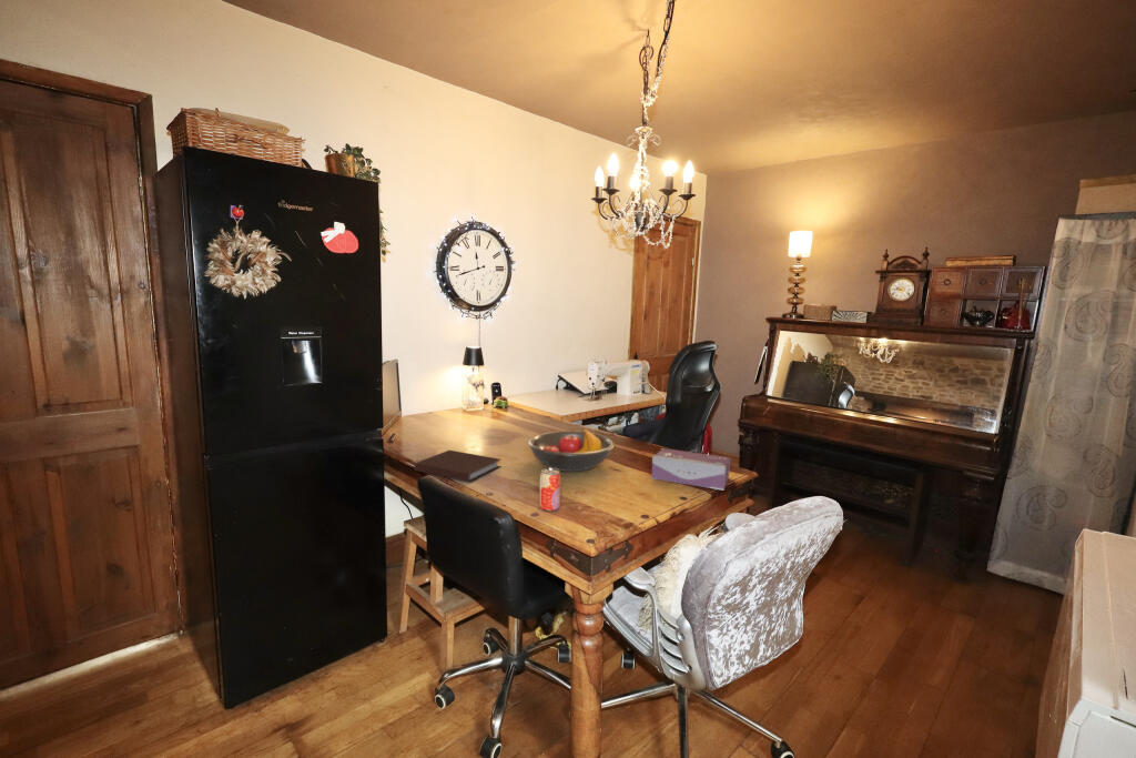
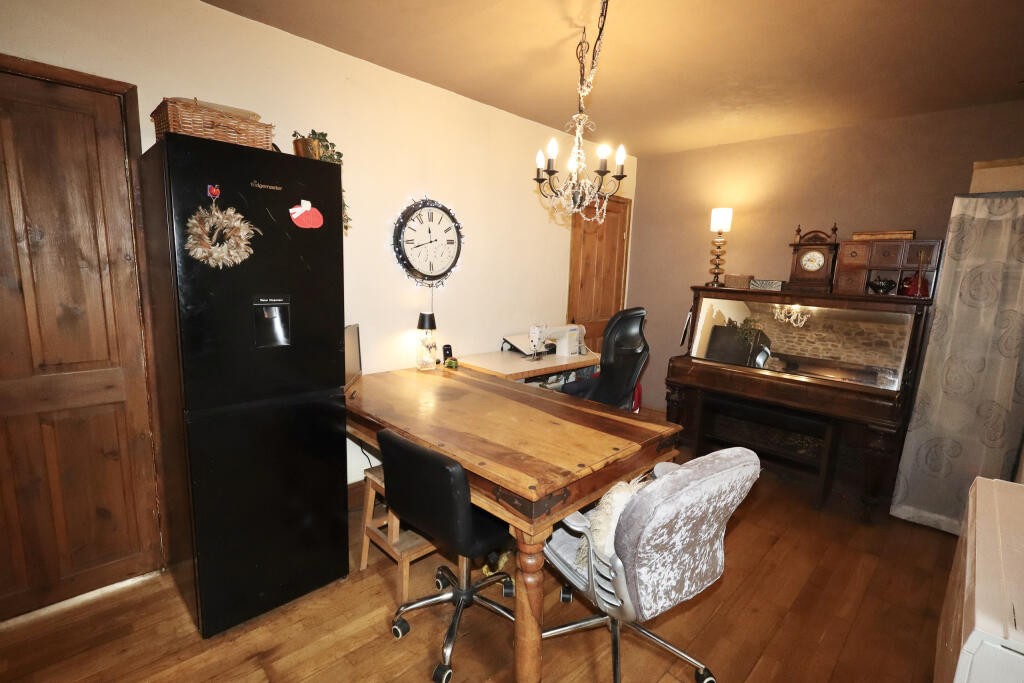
- tissue box (691, 466)
- beverage can (549, 488)
- notebook (458, 465)
- fruit bowl (570, 449)
